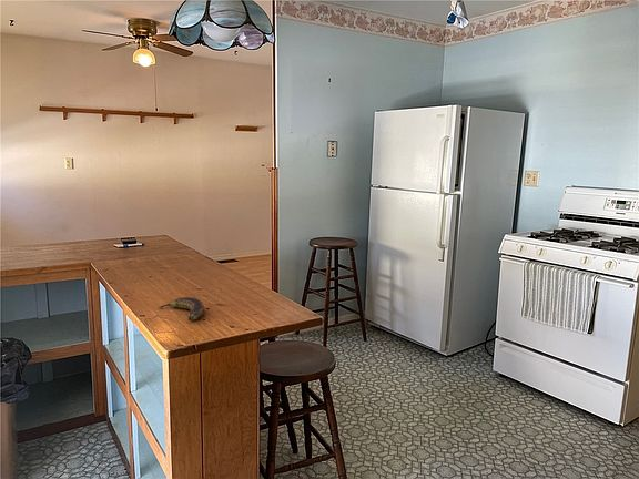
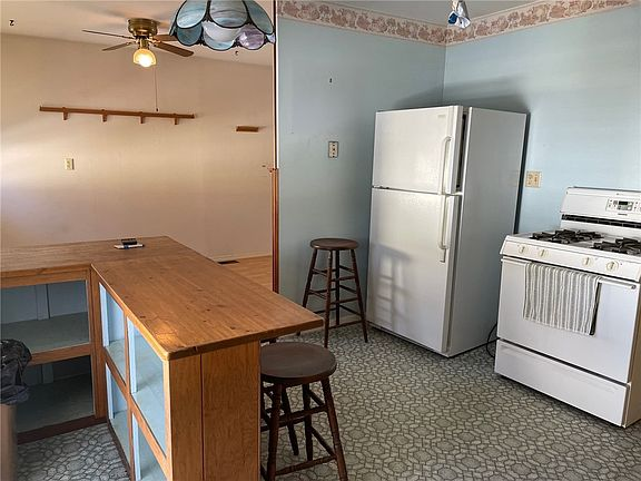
- banana (185, 306)
